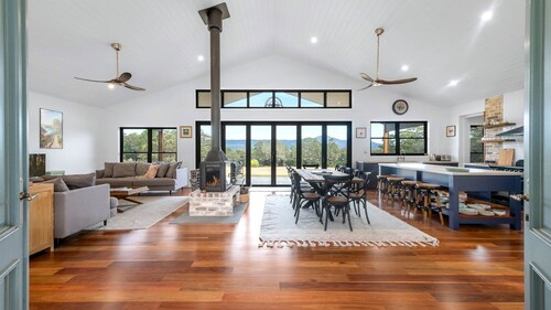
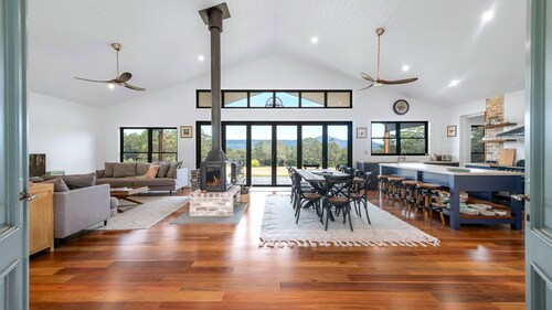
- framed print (51, 129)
